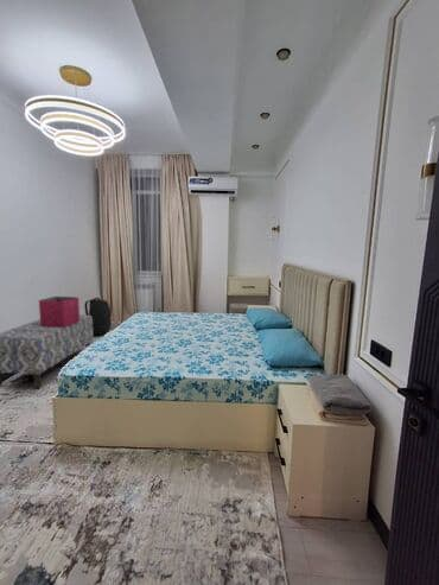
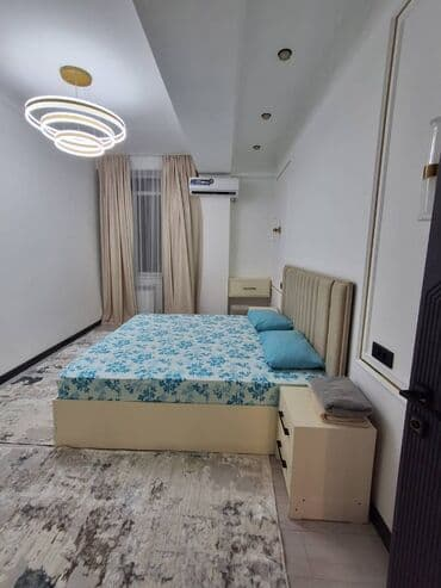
- backpack (96, 316)
- bench (49, 345)
- storage bin (59, 311)
